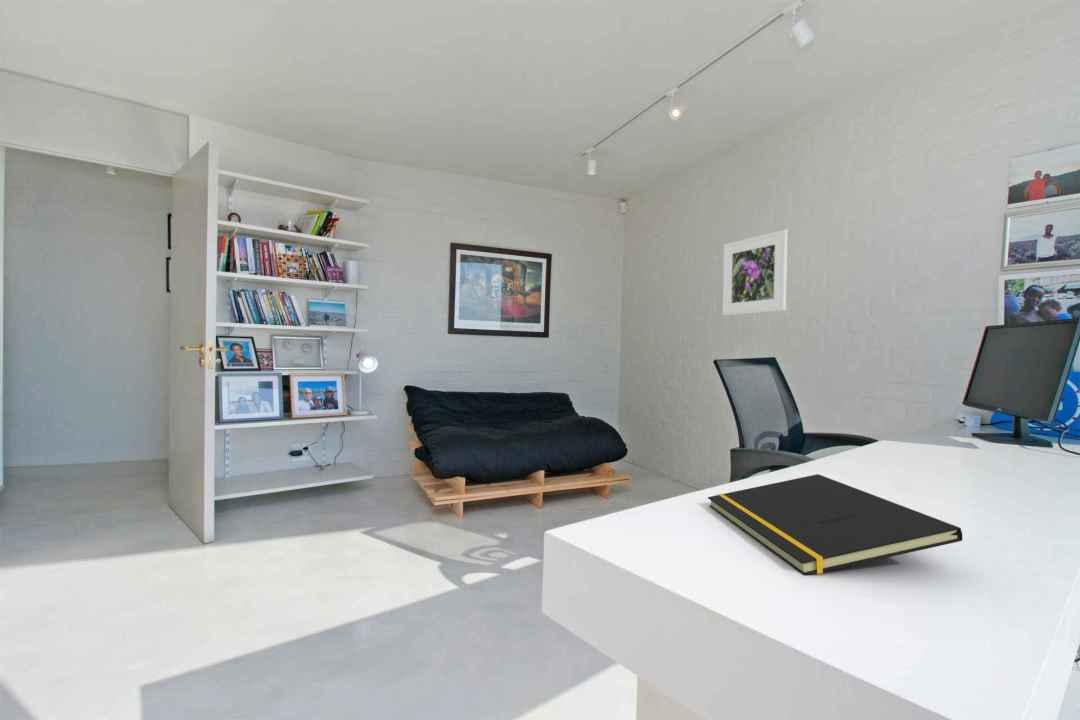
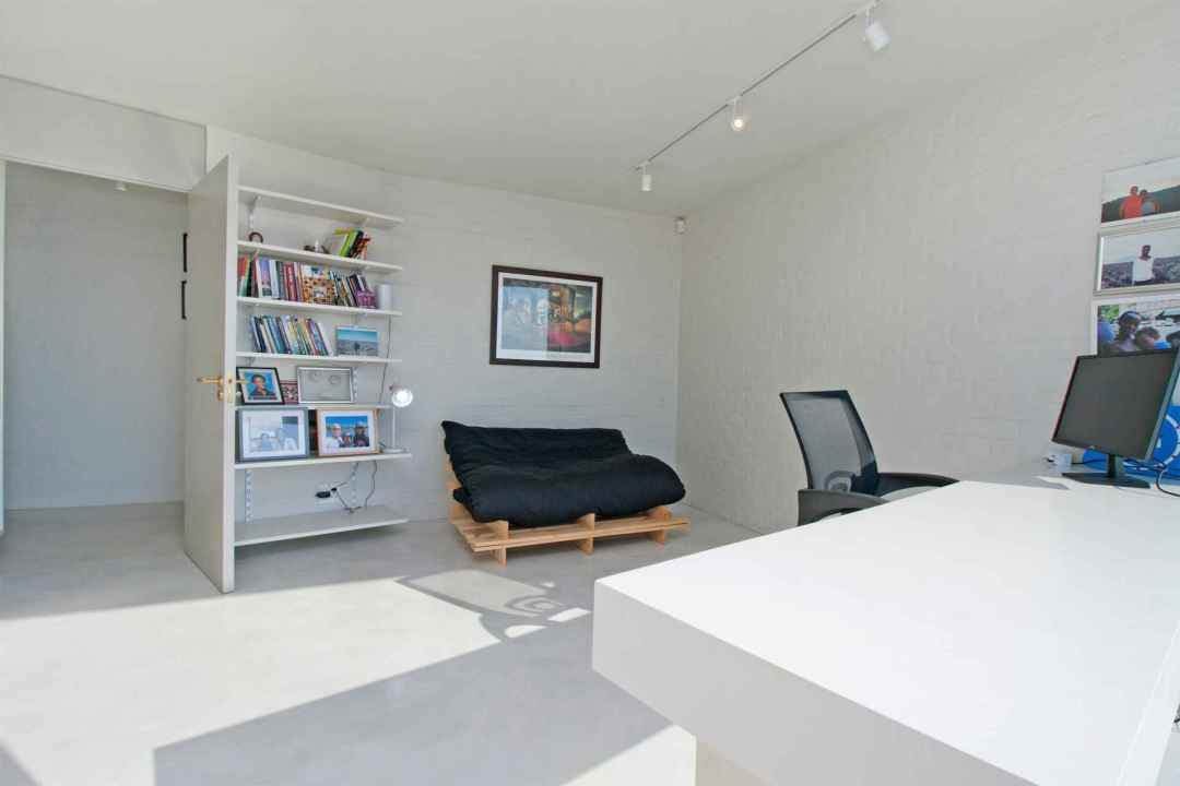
- notepad (812, 515)
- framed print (752, 275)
